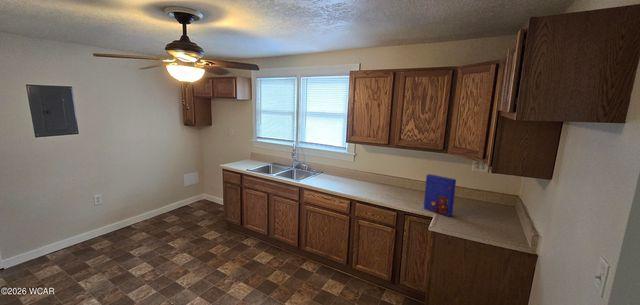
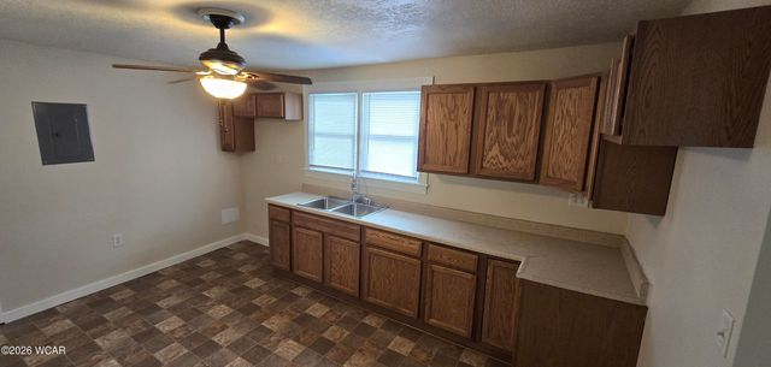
- cereal box (439, 194)
